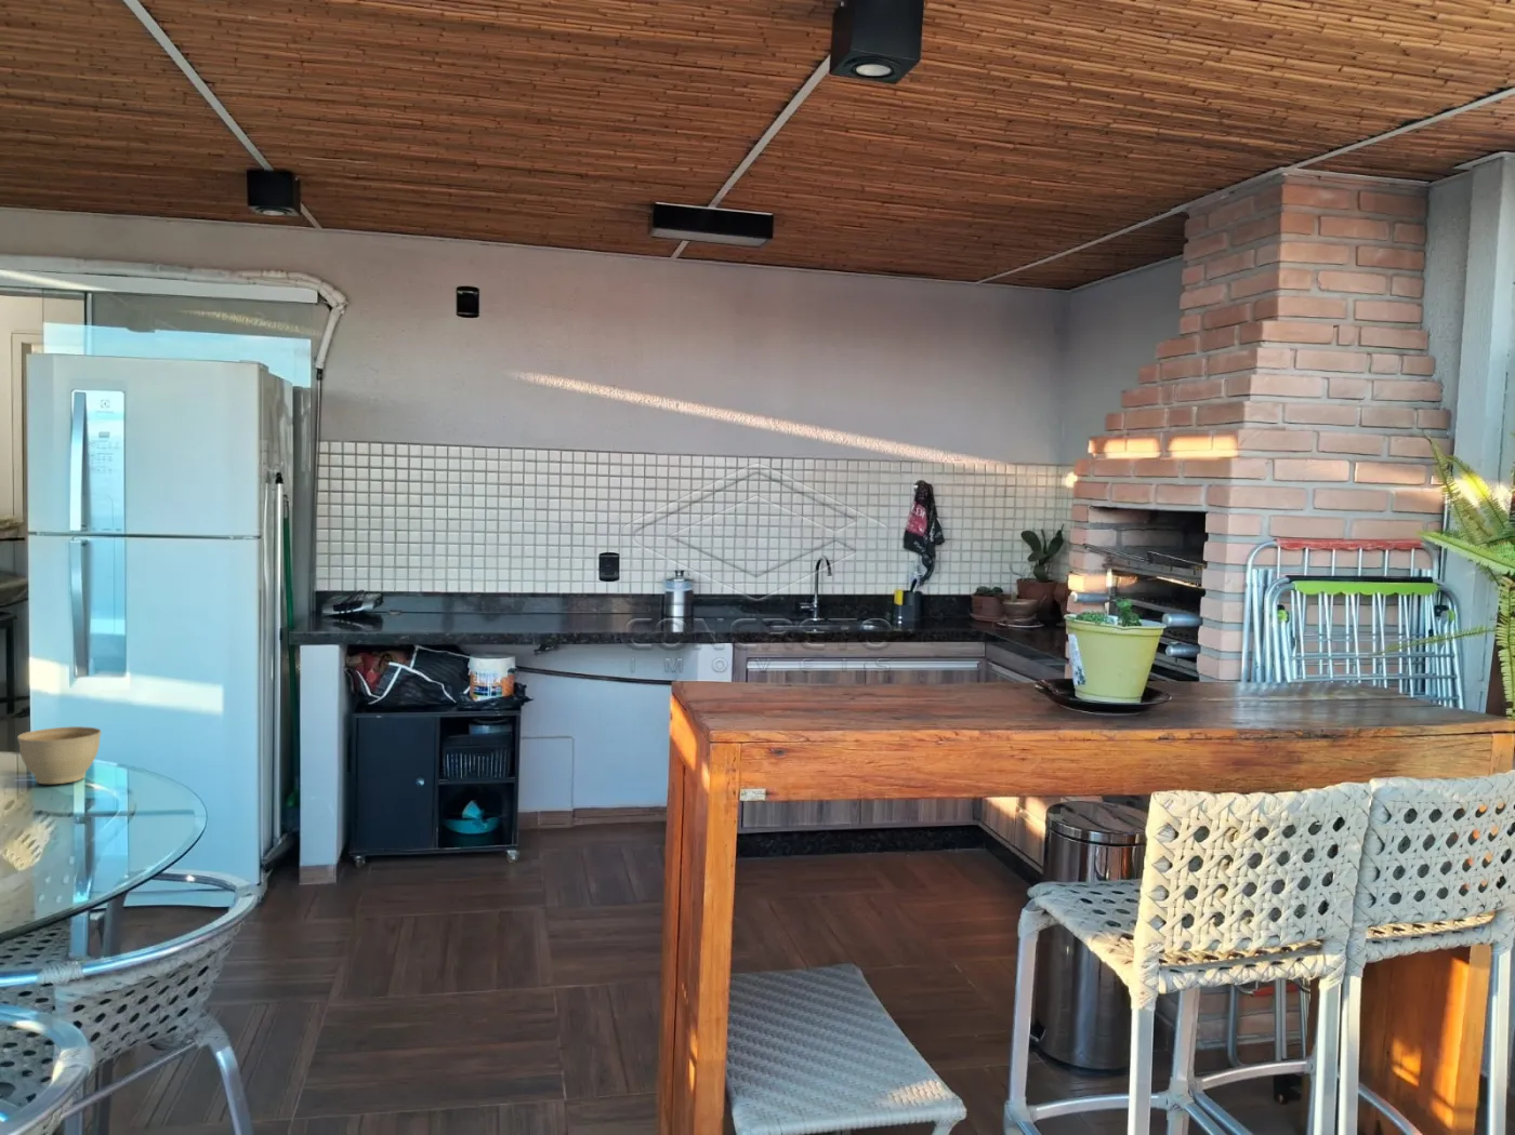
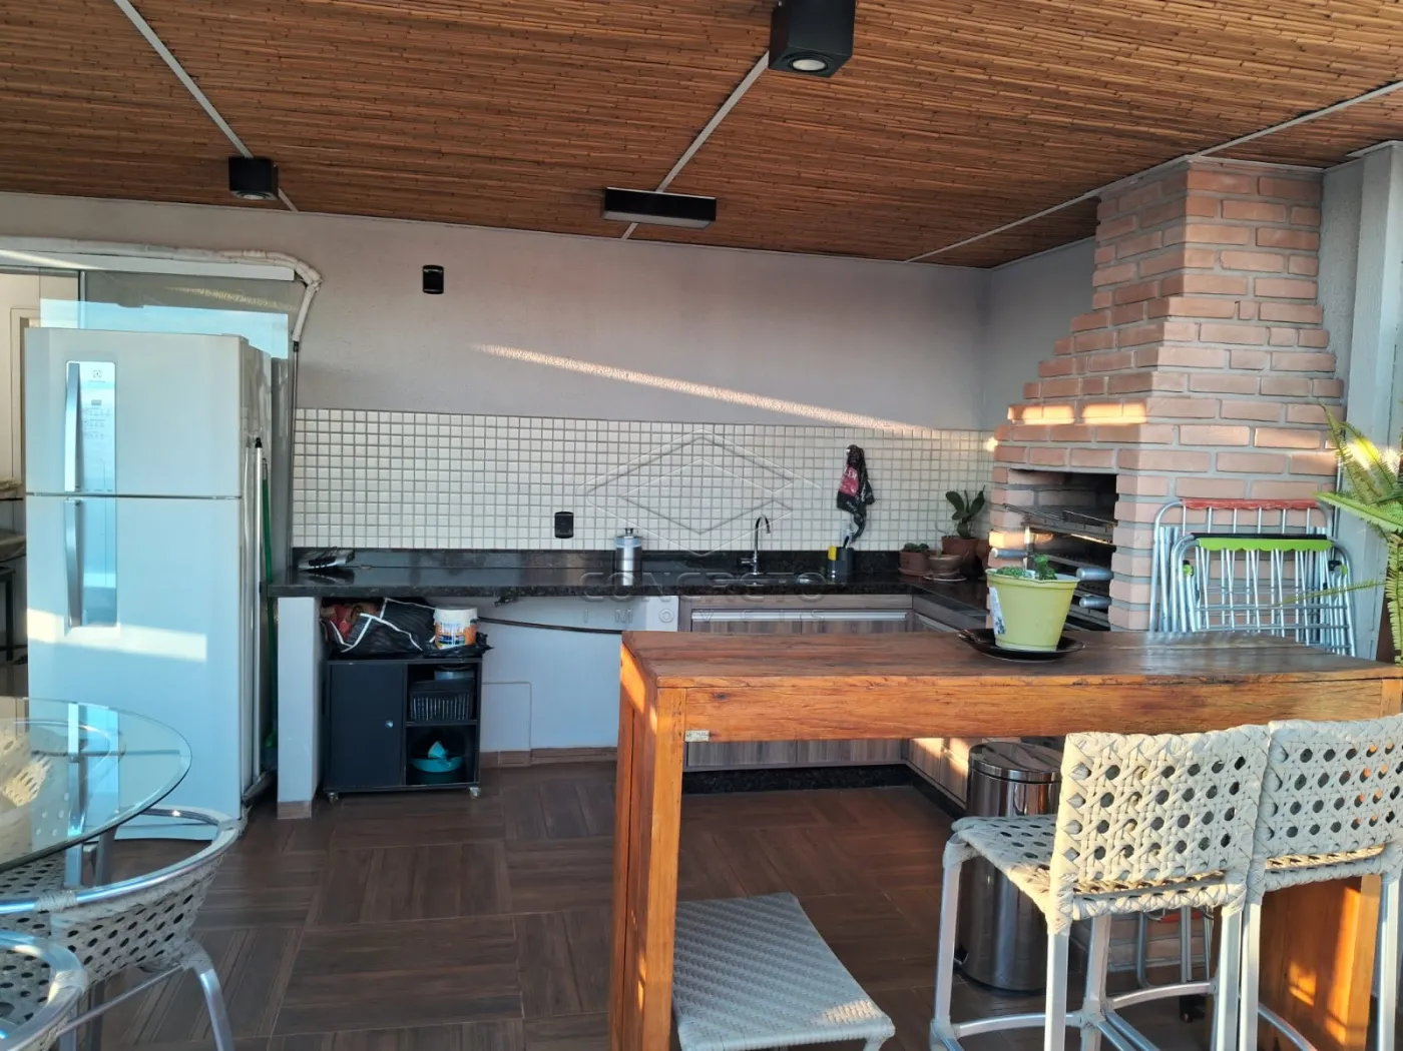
- planter bowl (60, 756)
